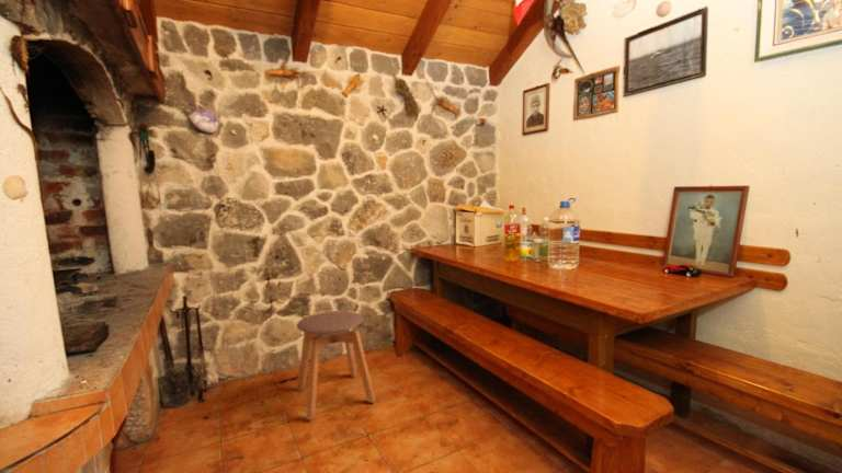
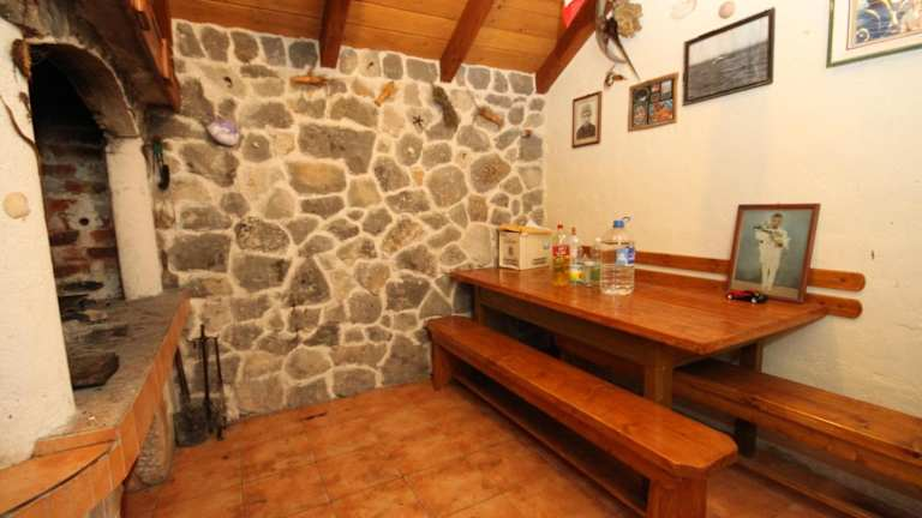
- stool (330, 344)
